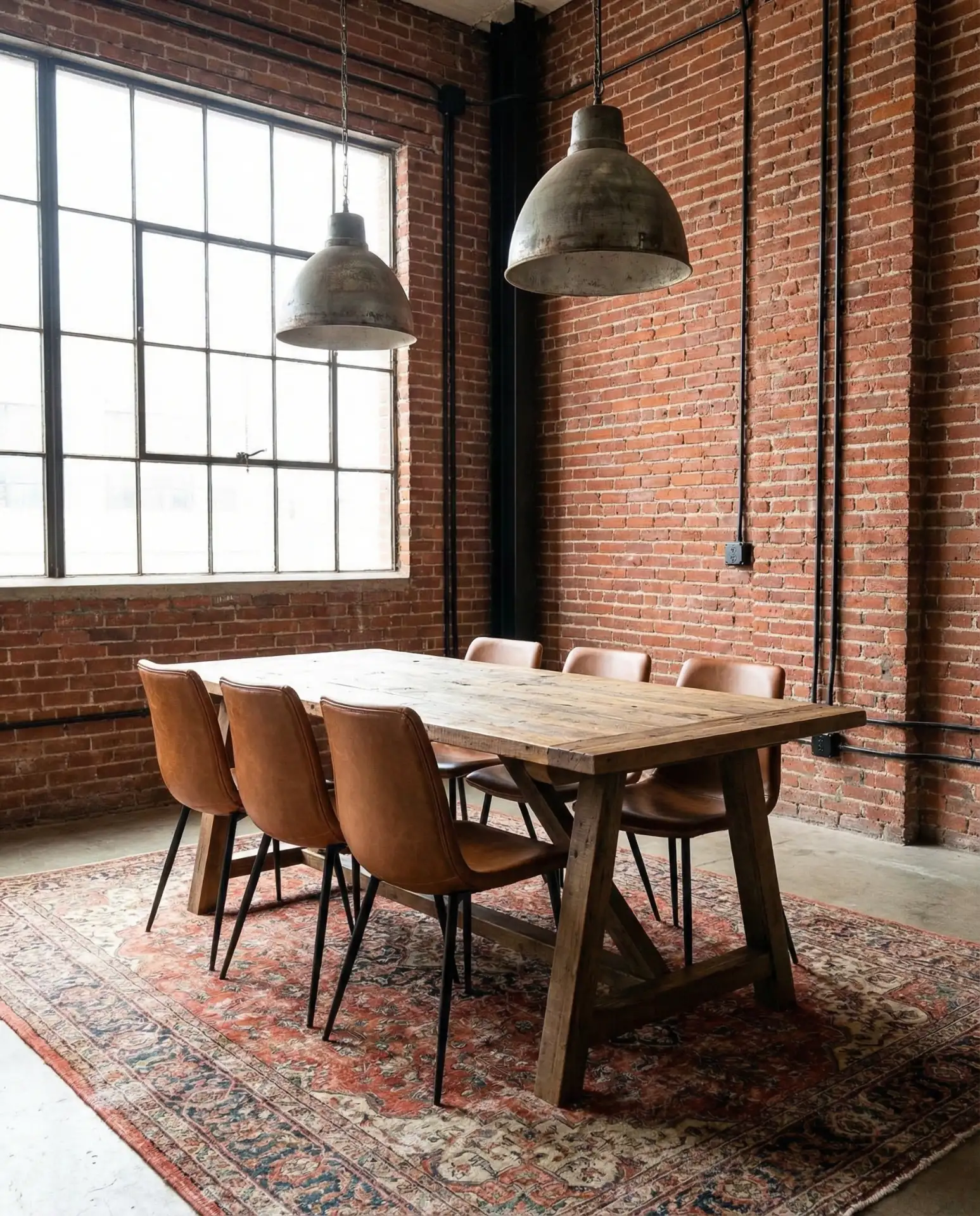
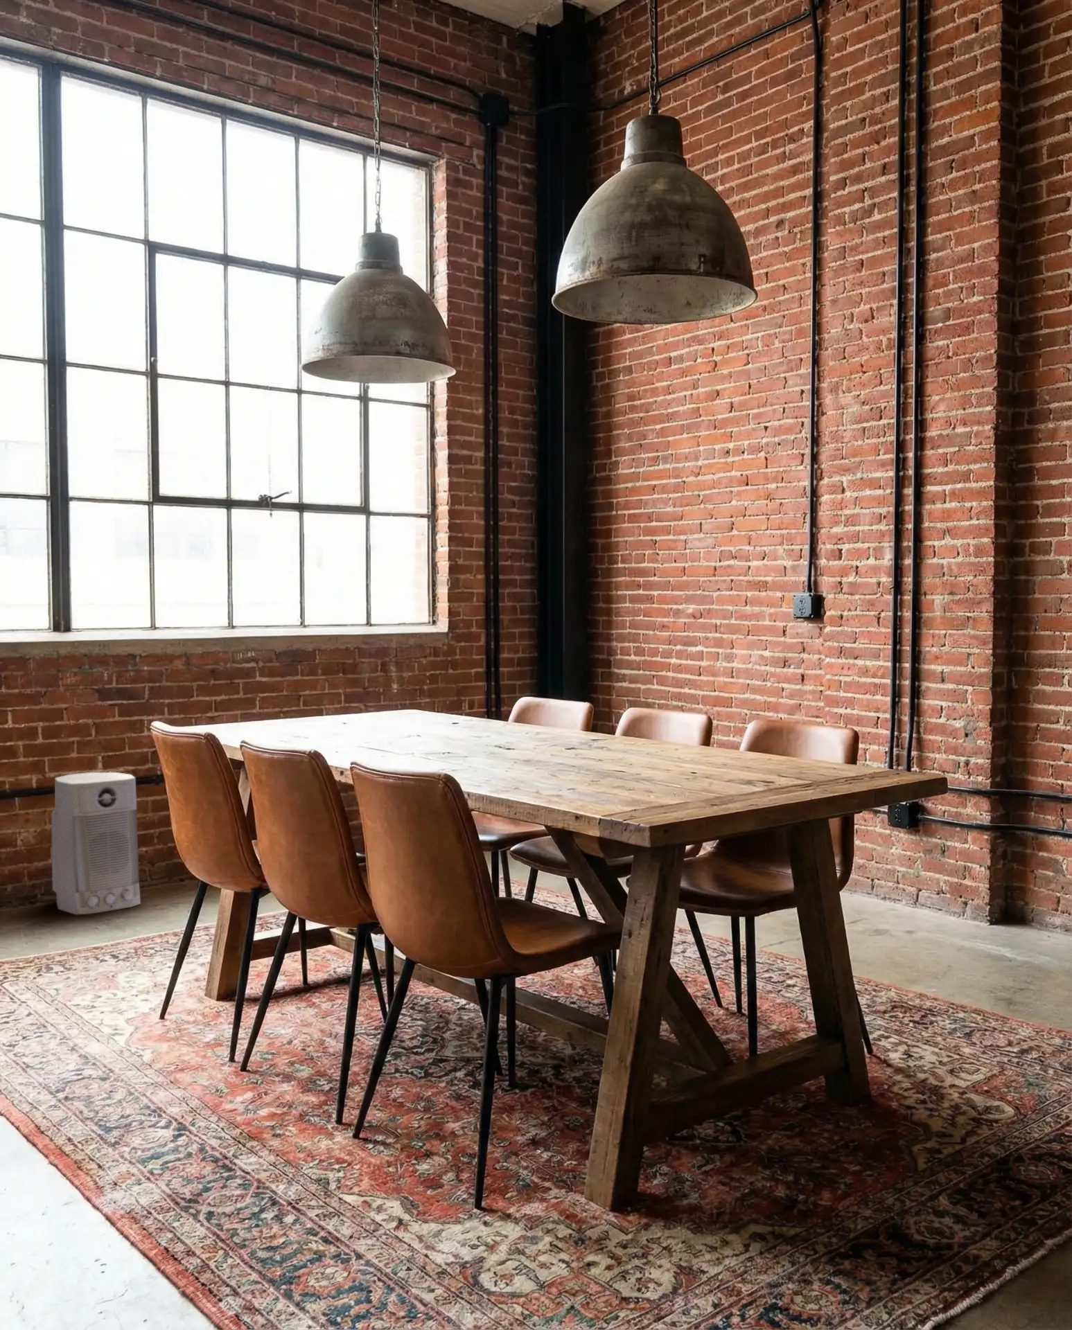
+ air purifier (94, 840)
